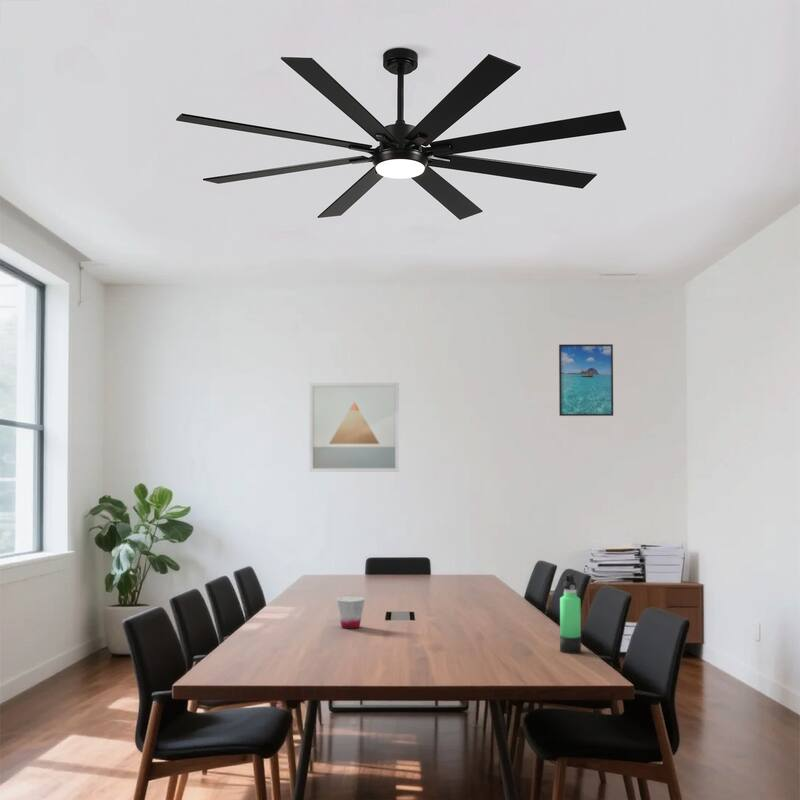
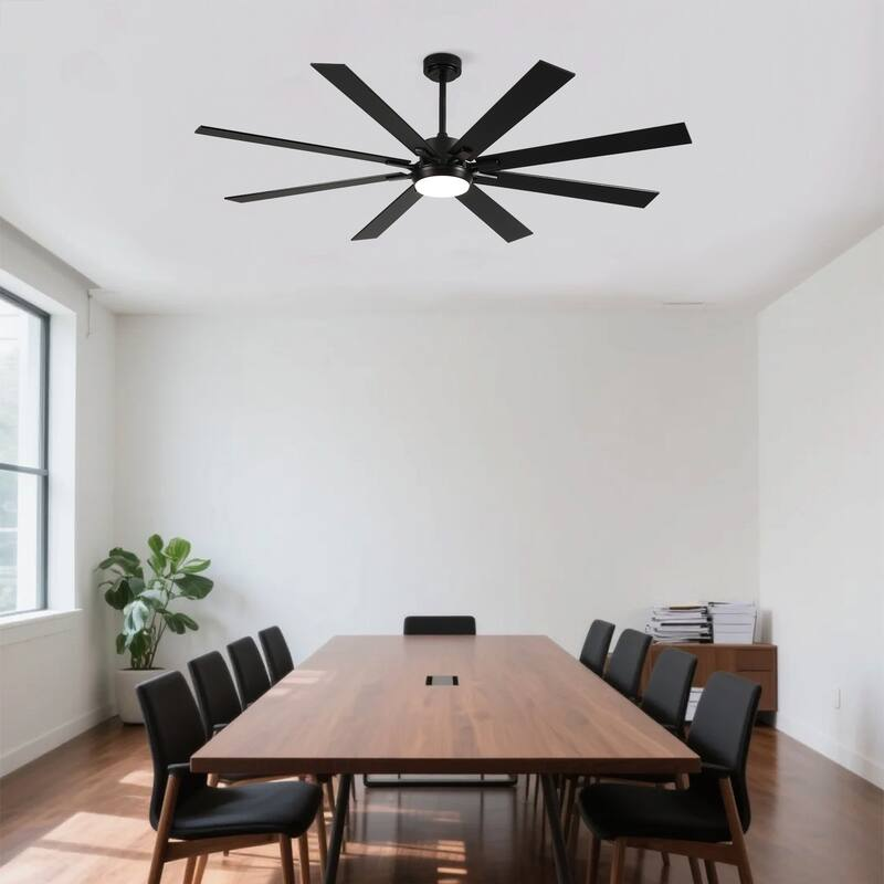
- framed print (586, 380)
- thermos bottle (570, 612)
- cup (350, 612)
- wall art (354, 427)
